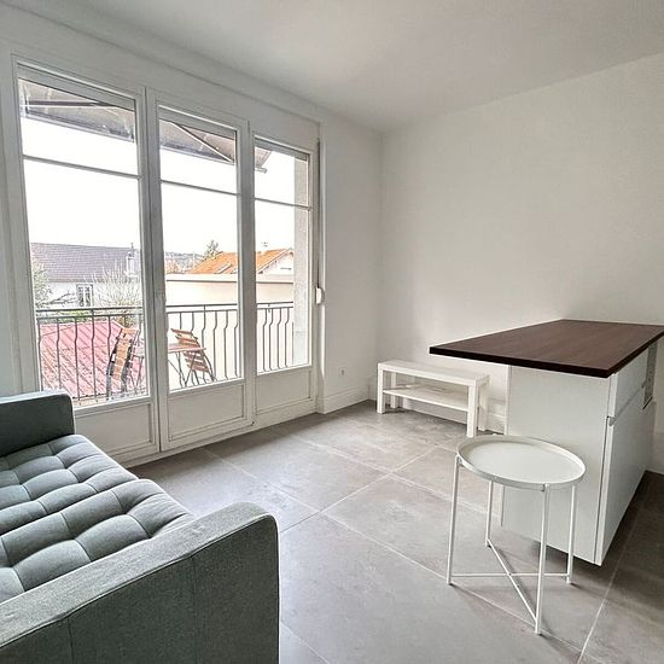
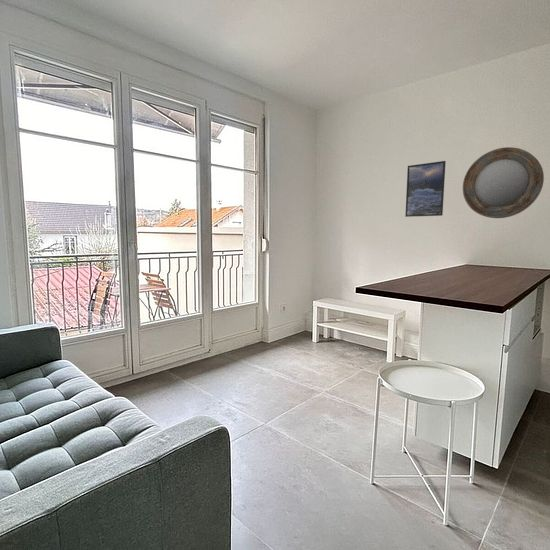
+ home mirror (500, 183)
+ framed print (424, 190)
